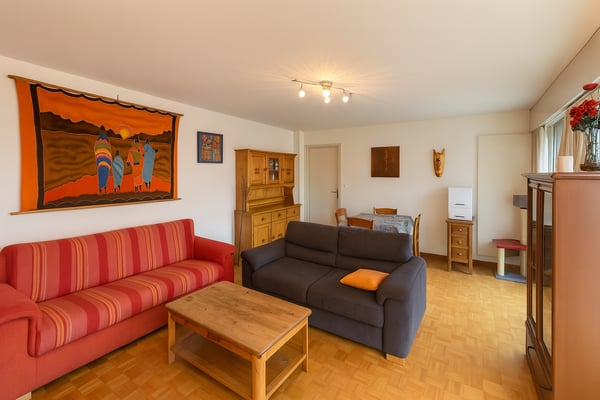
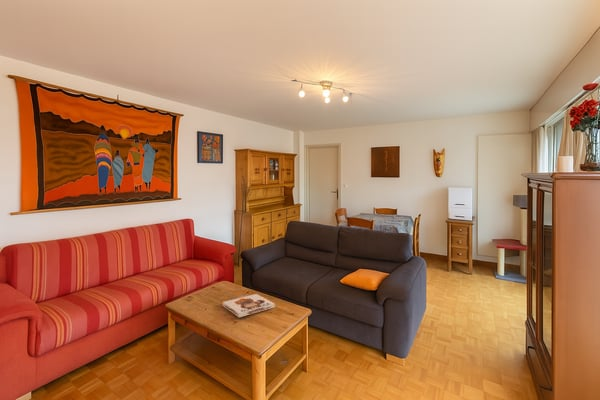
+ board game (248, 304)
